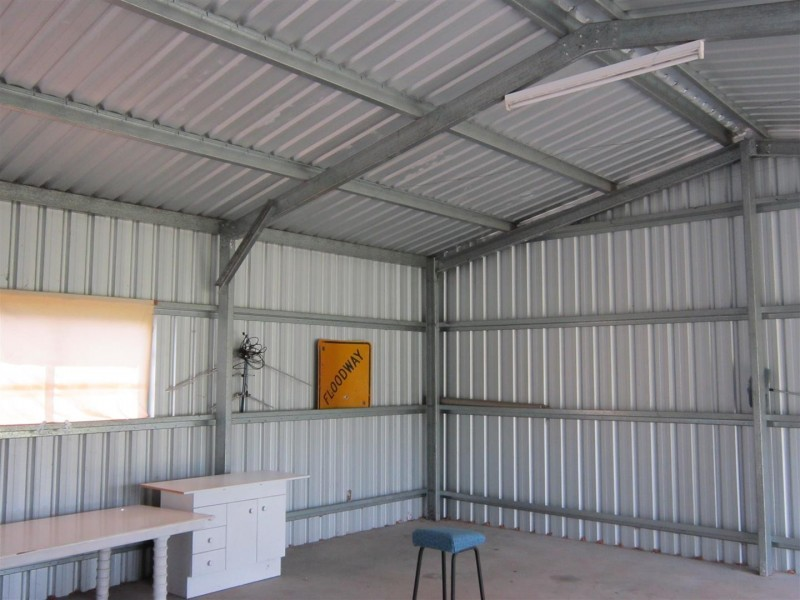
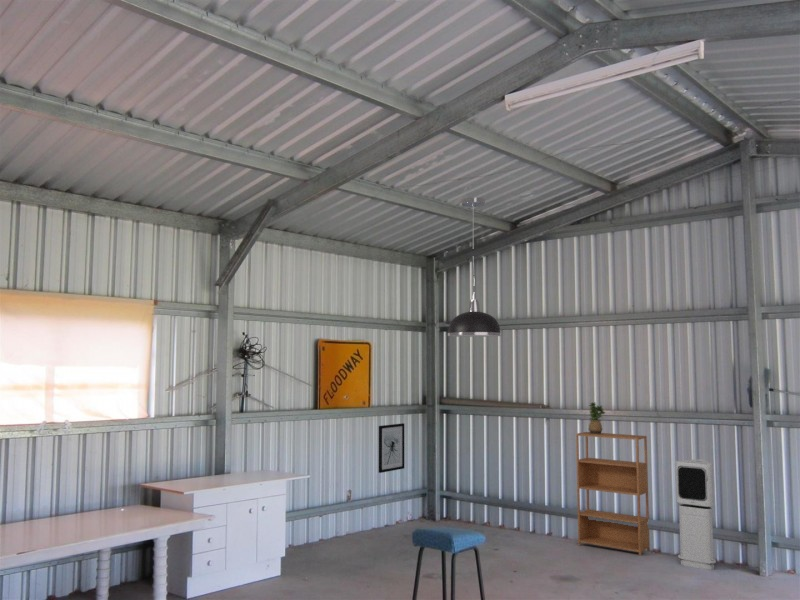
+ air purifier (698, 512)
+ bookshelf (612, 491)
+ potted plant (596, 418)
+ wall art (391, 447)
+ light fixture (473, 267)
